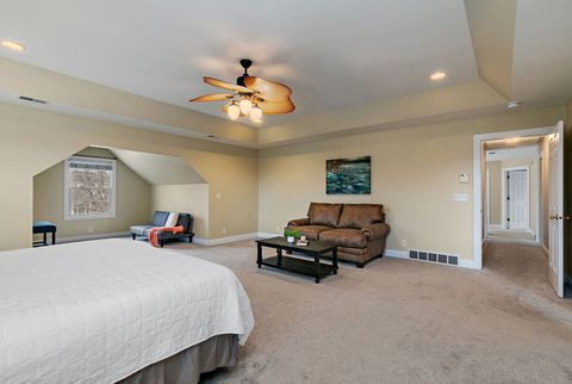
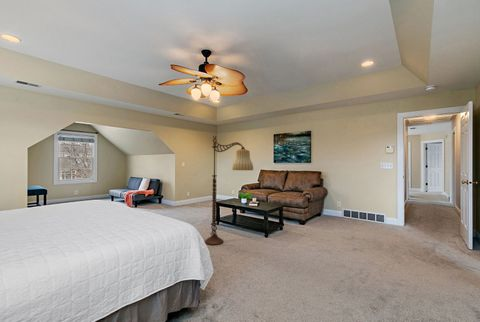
+ floor lamp (215, 190)
